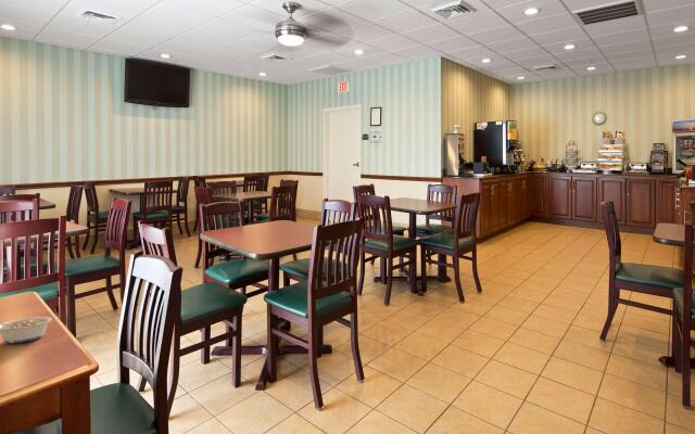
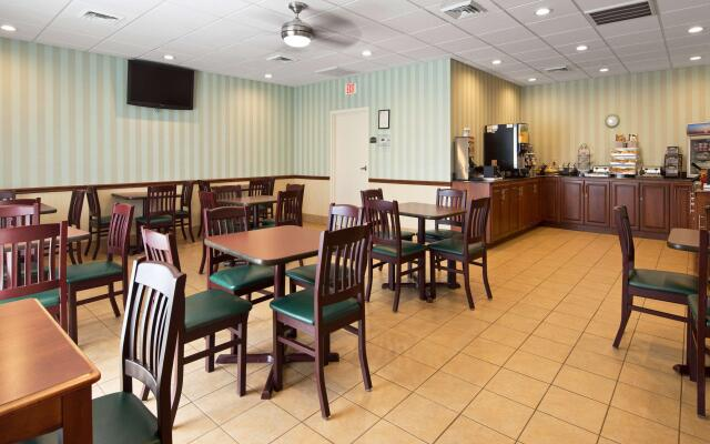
- legume (22, 329)
